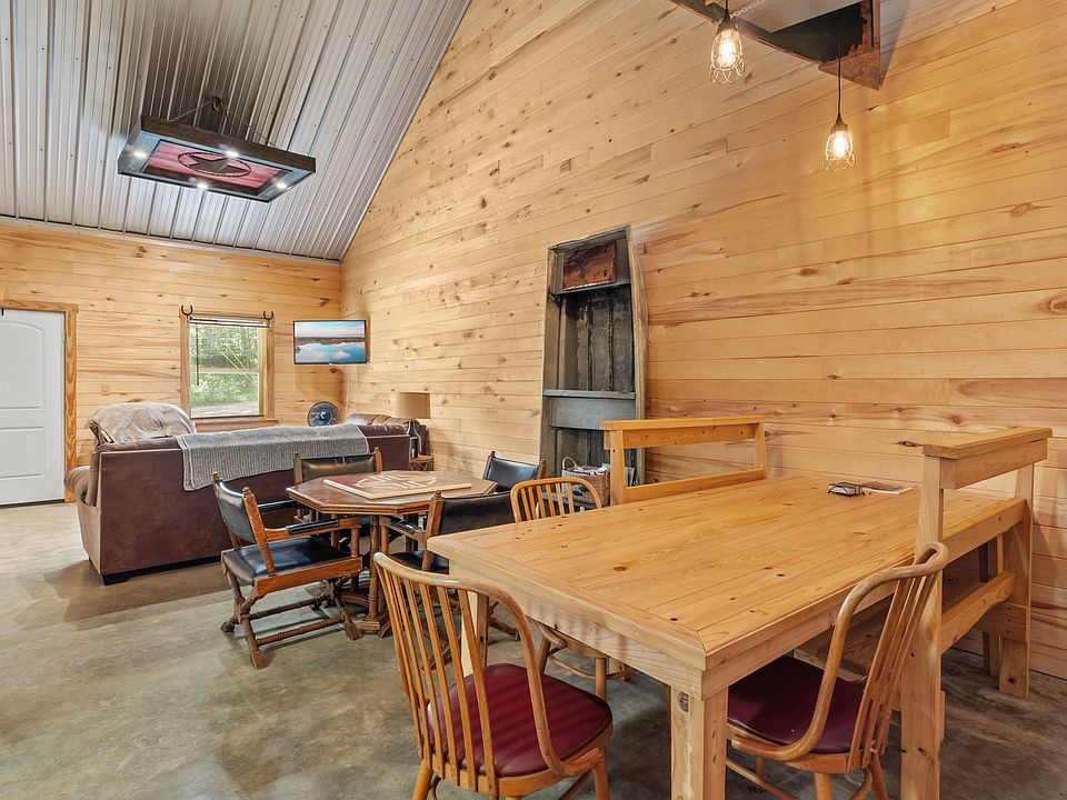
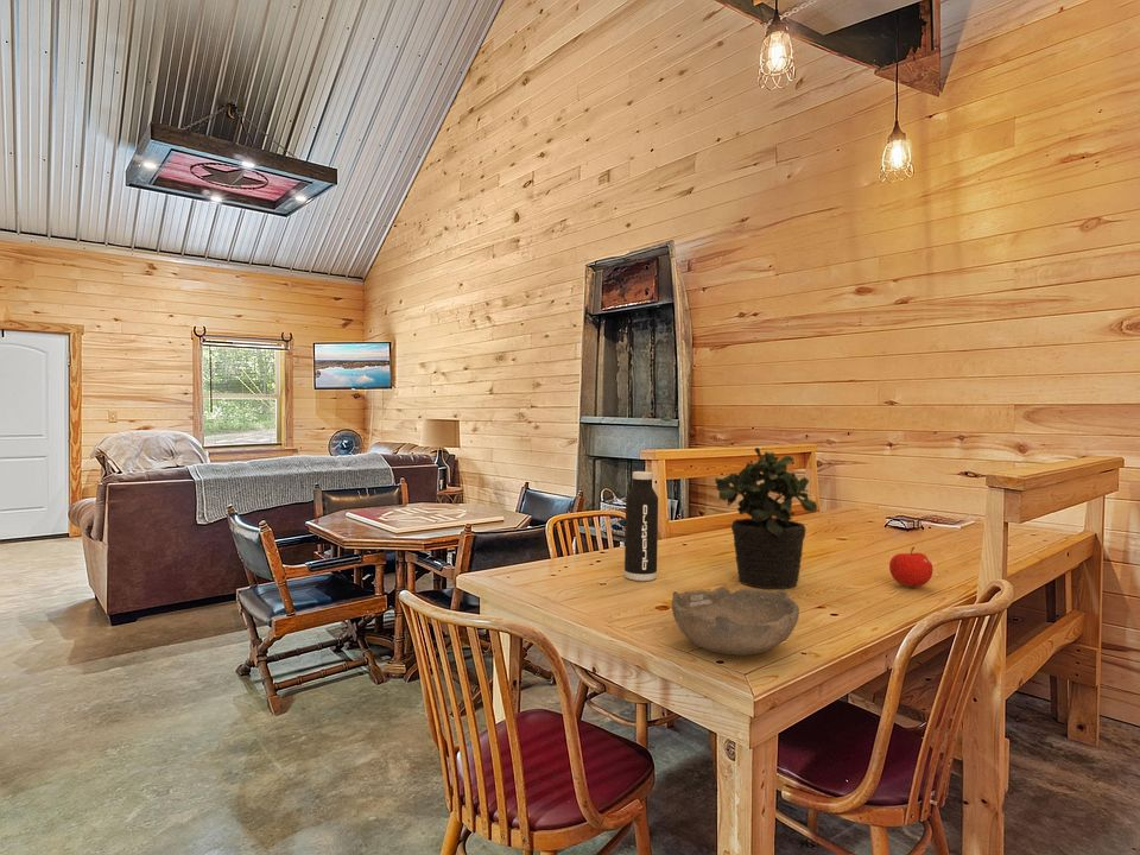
+ potted plant (762, 514)
+ bowl (734, 621)
+ water bottle (641, 524)
+ fruit (910, 566)
